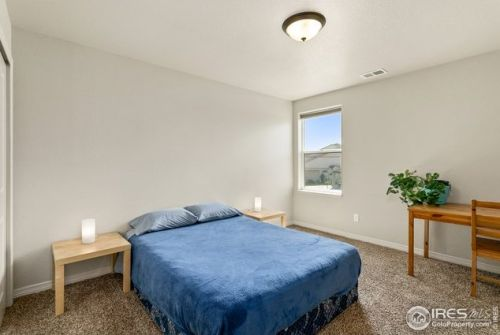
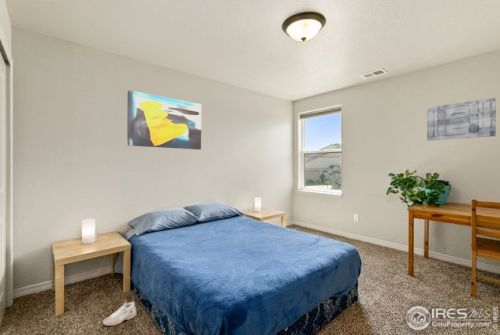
+ wall art (167, 122)
+ shoe (120, 312)
+ wall art (458, 120)
